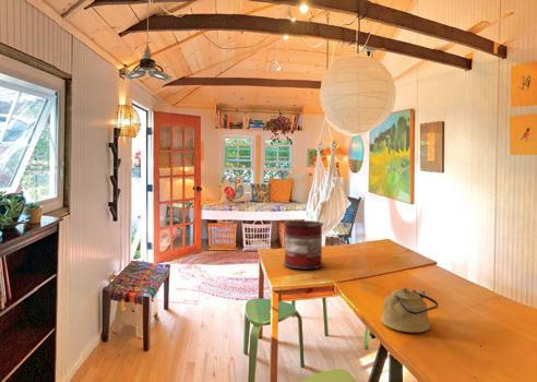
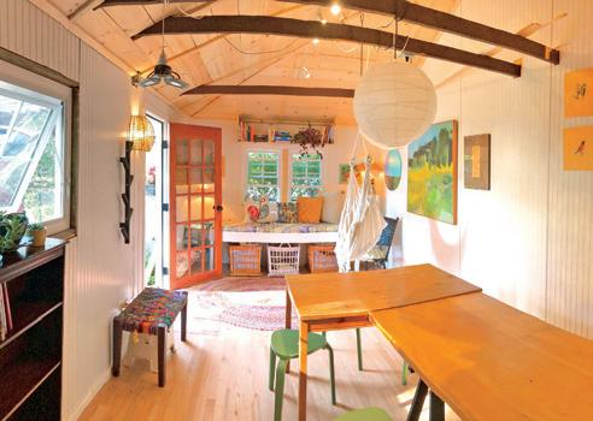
- kettle (408, 303)
- plant pot (302, 243)
